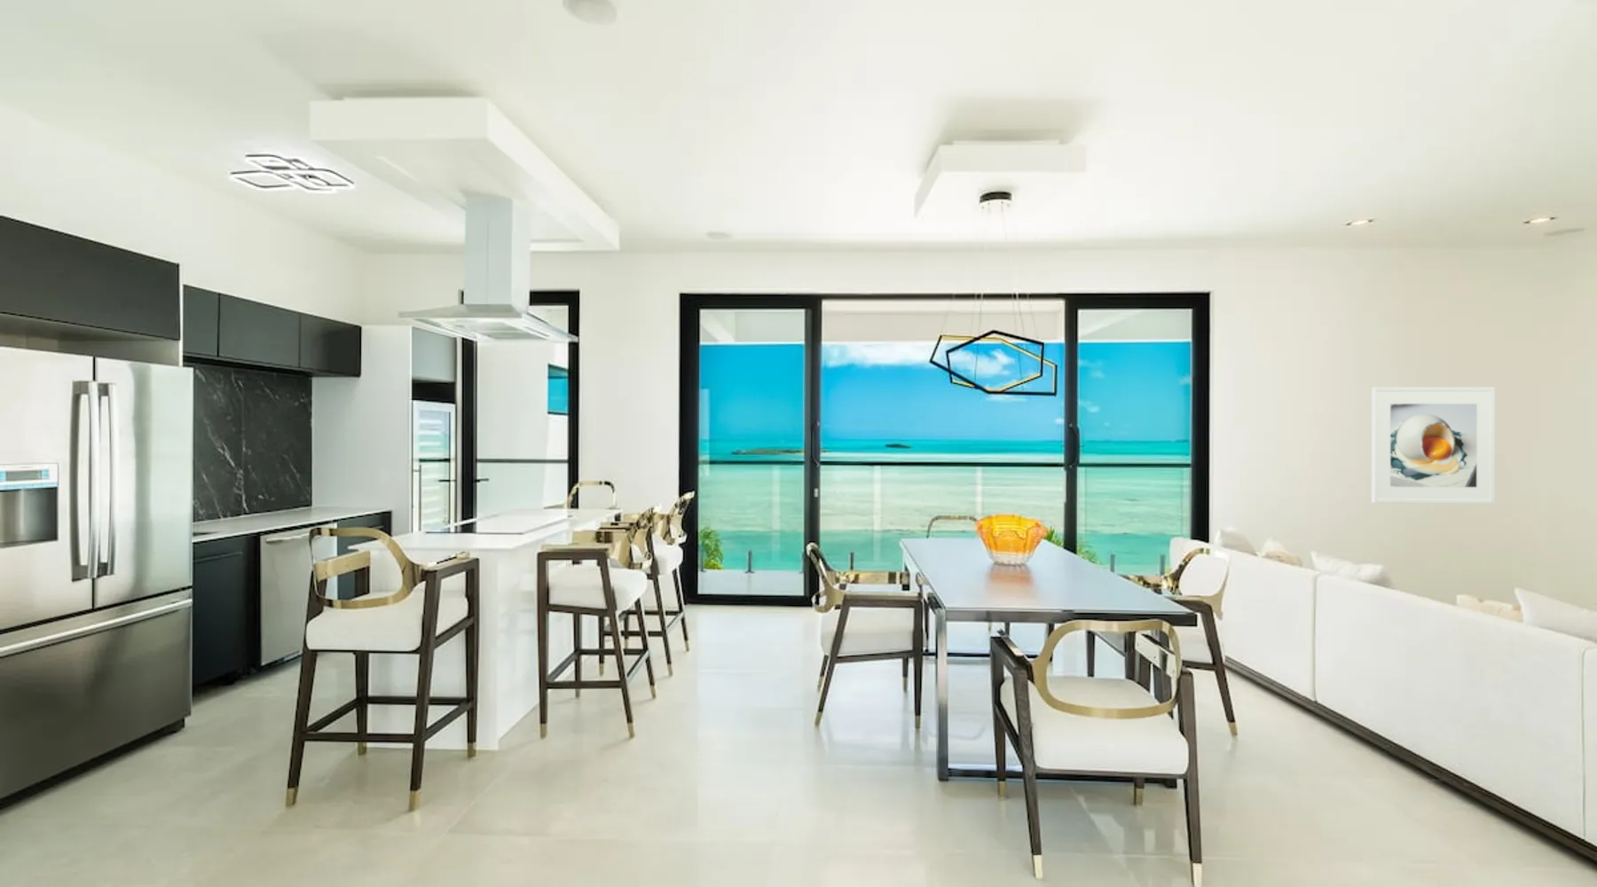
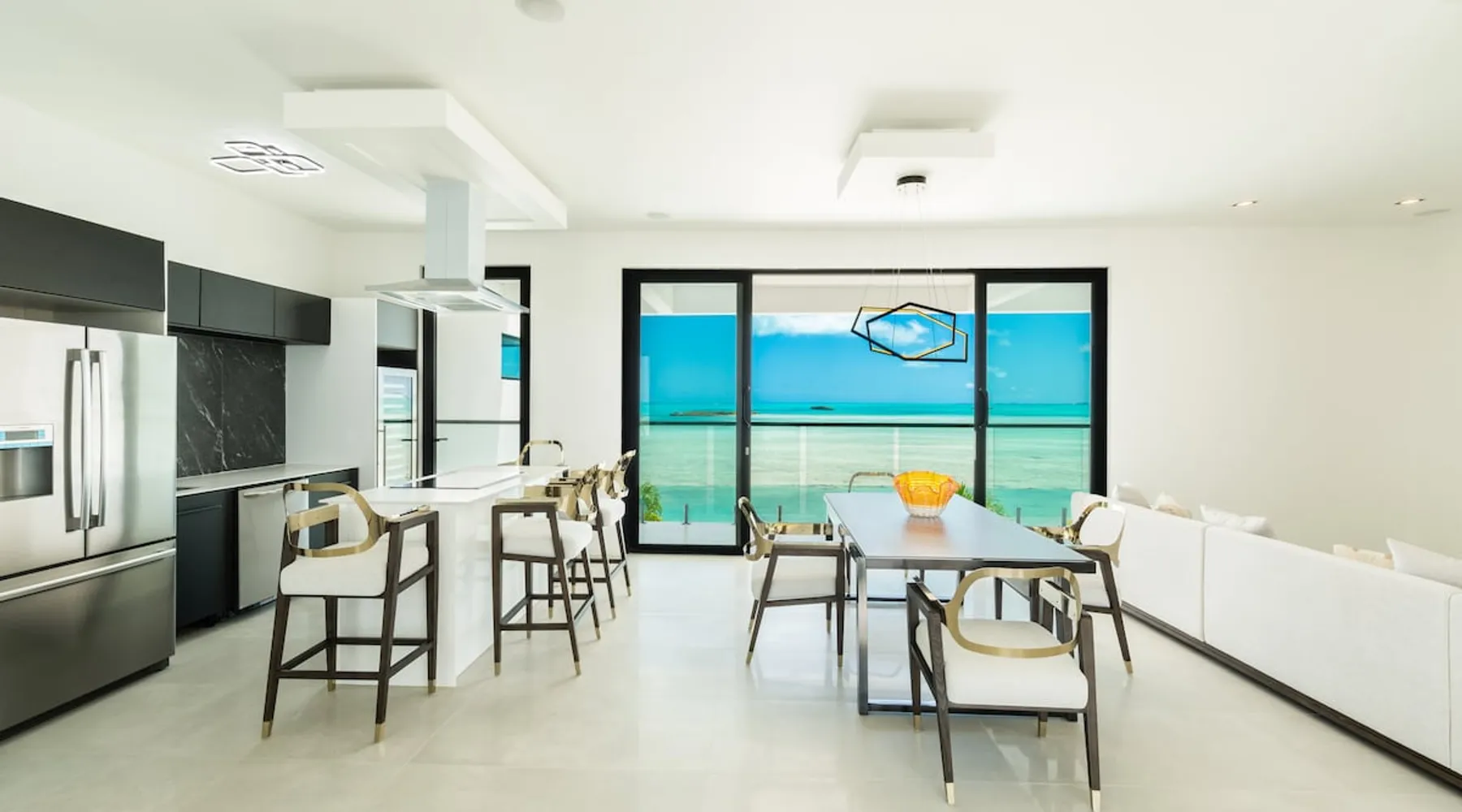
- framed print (1432, 446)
